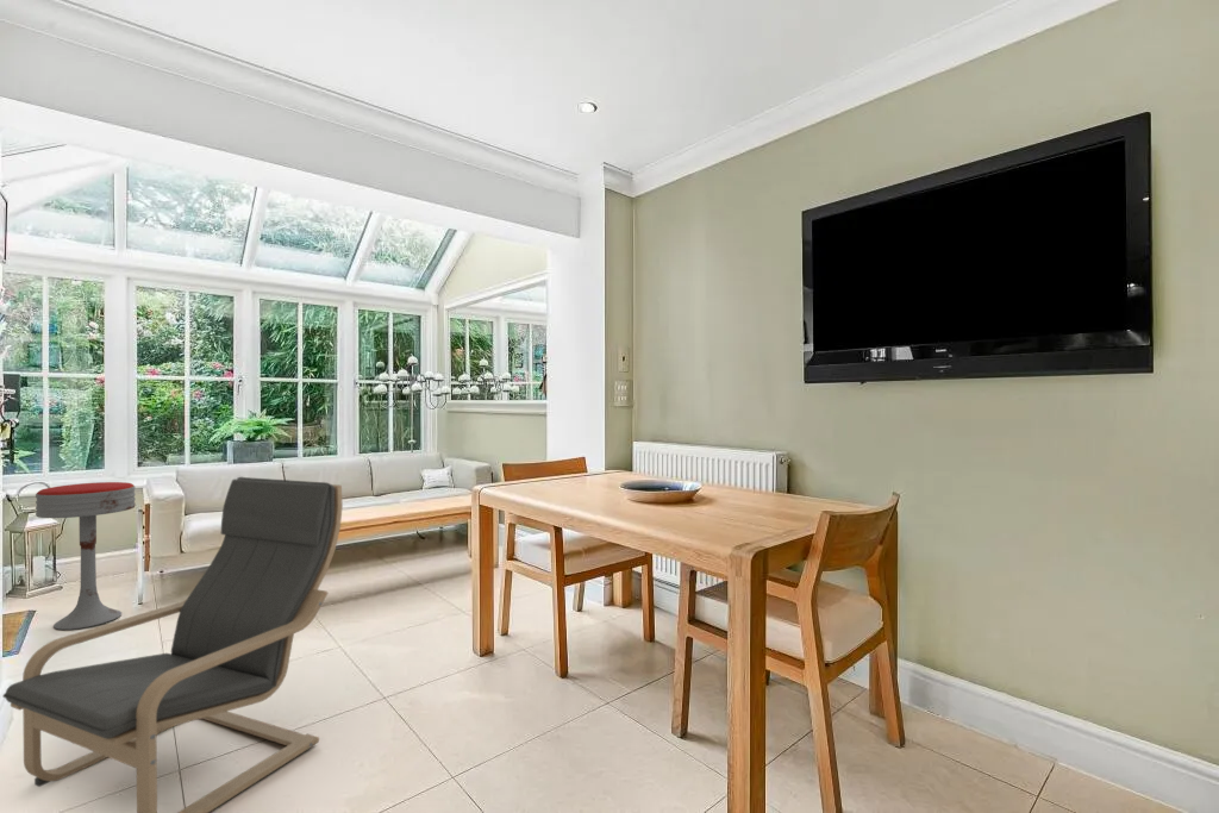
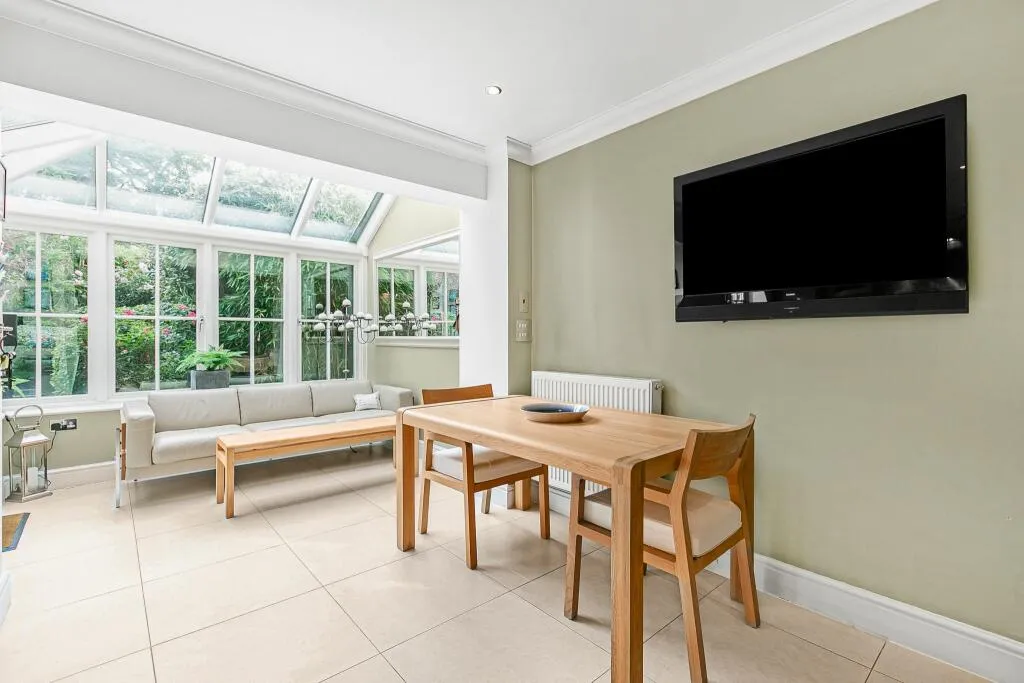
- bar stool (88, 551)
- lounge chair (193, 624)
